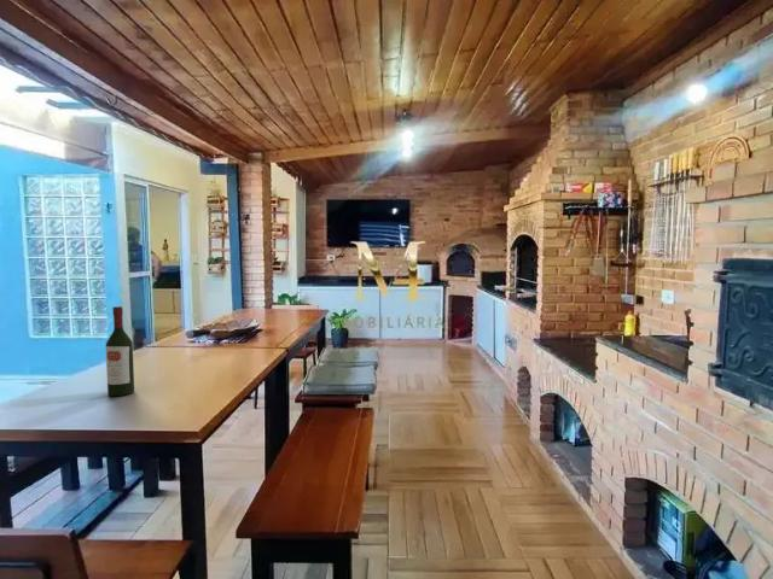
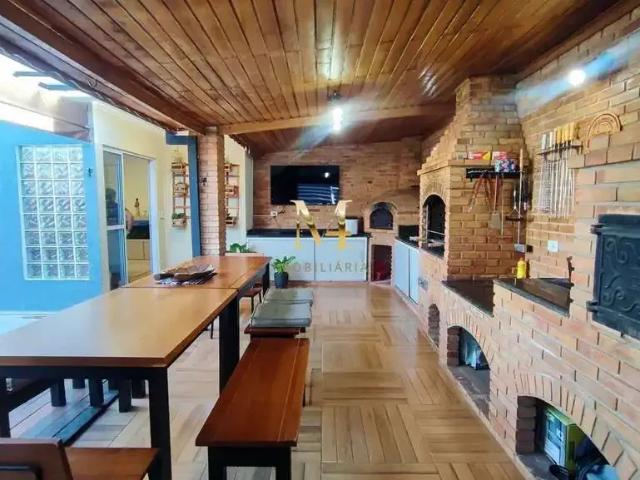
- wine bottle (118, 350)
